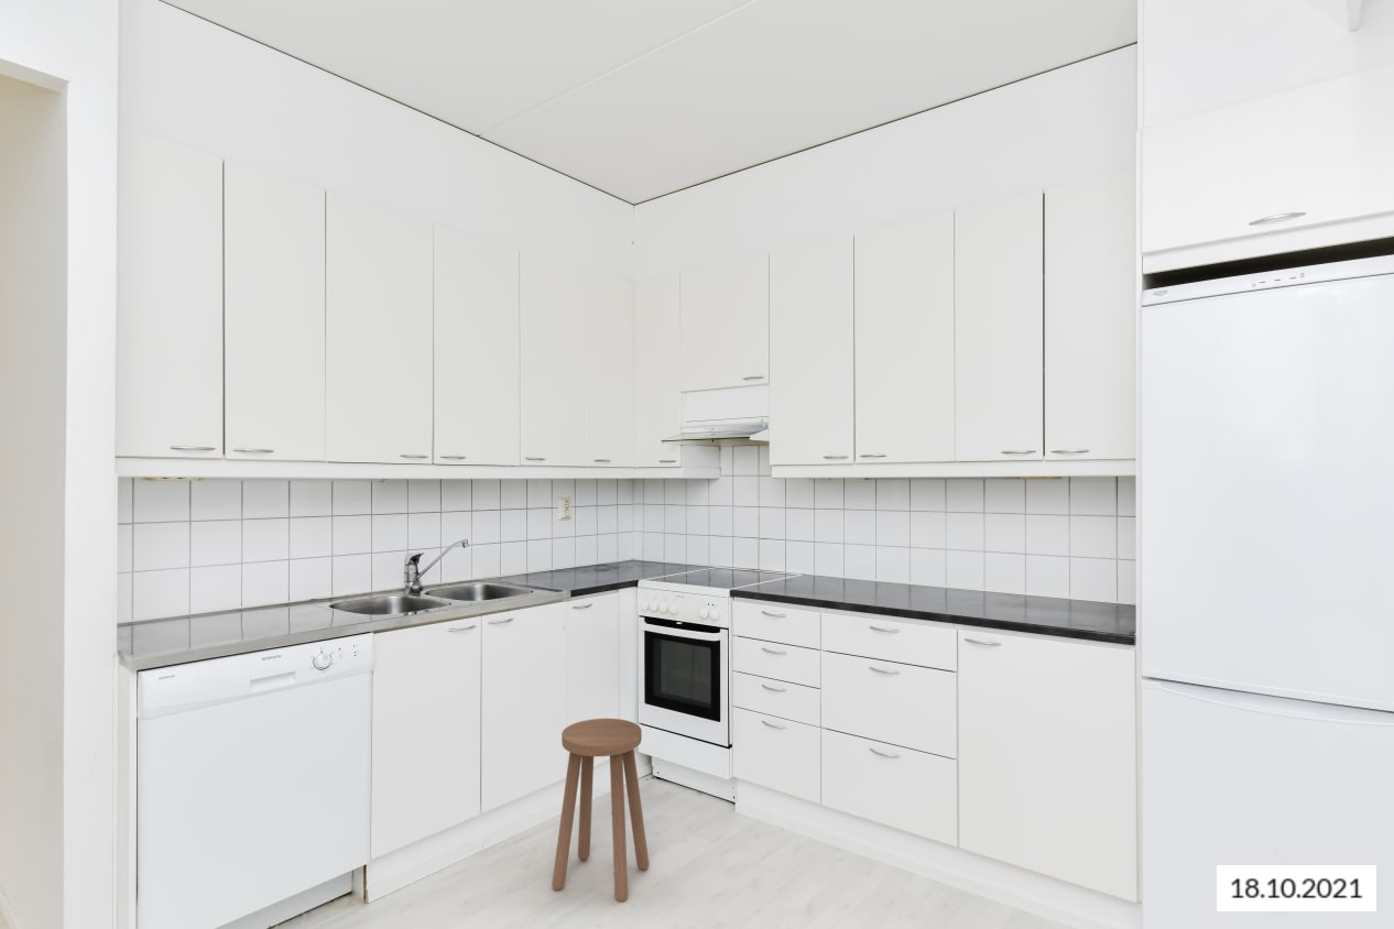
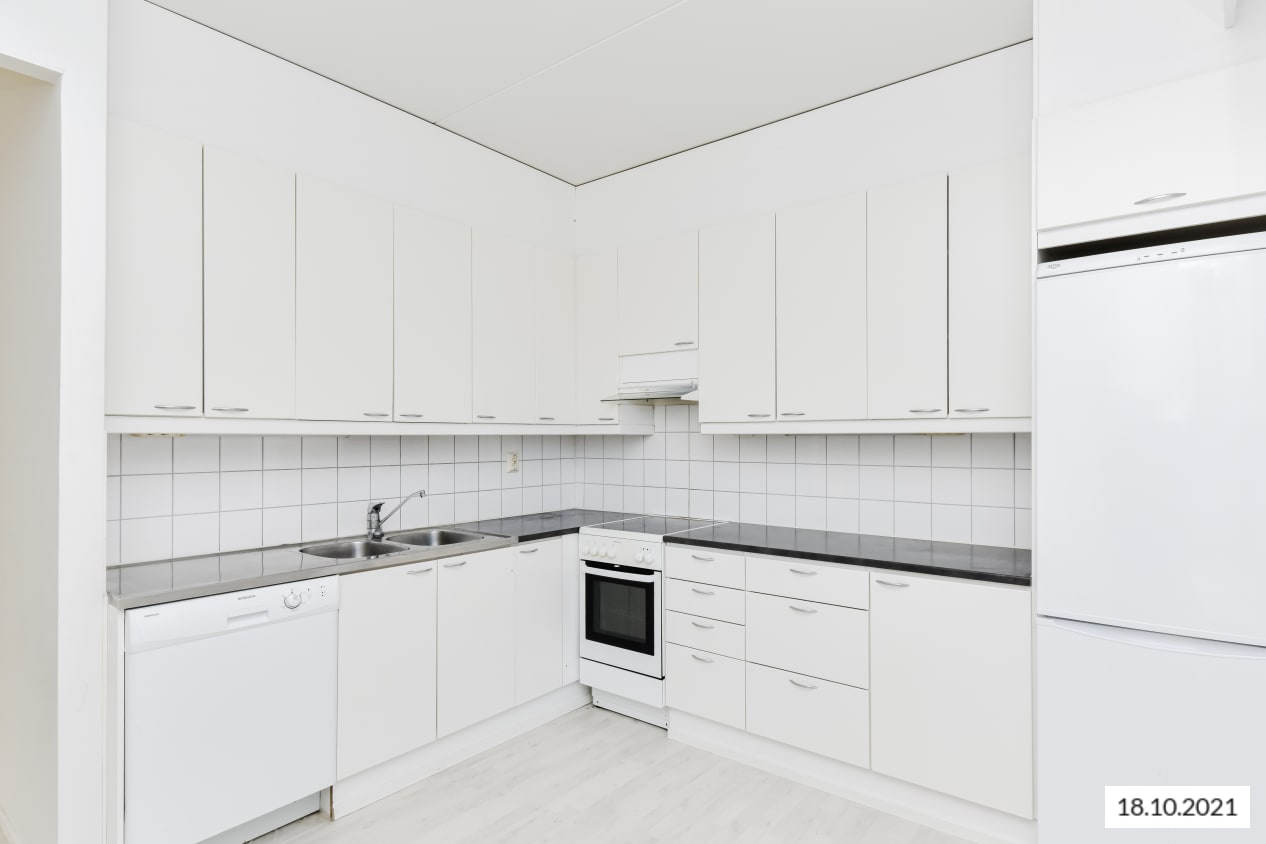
- stool (611, 805)
